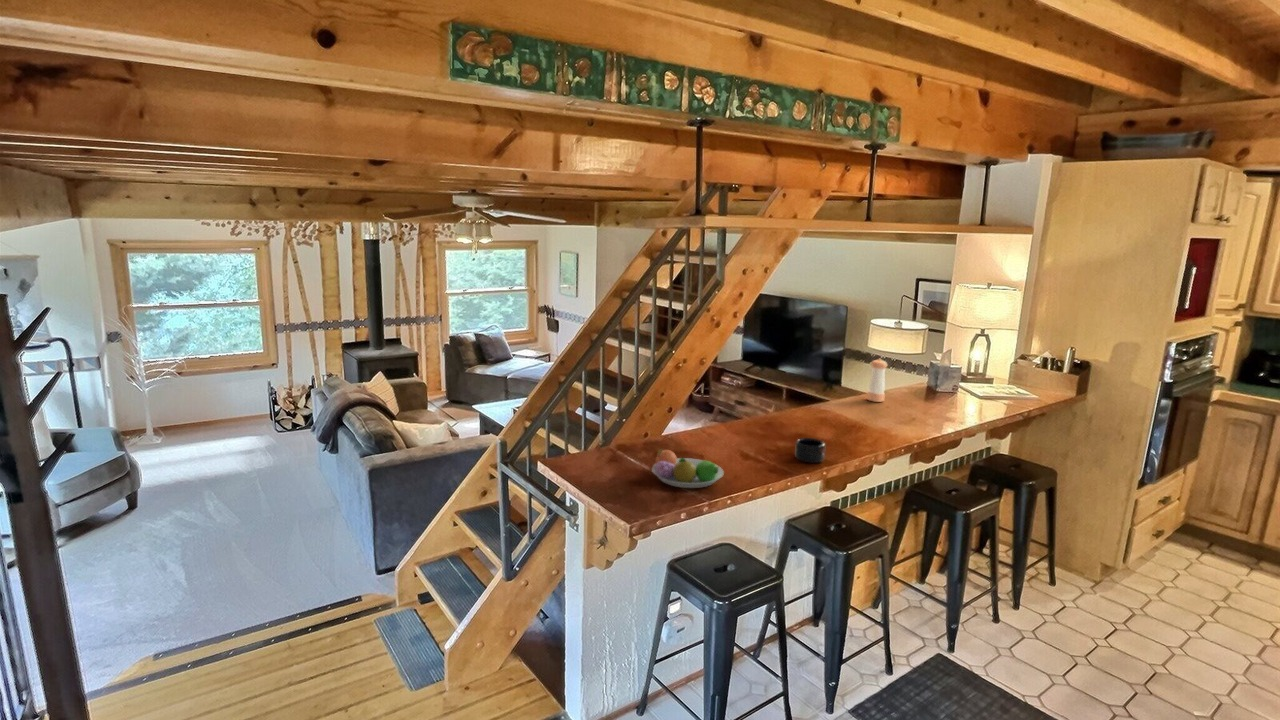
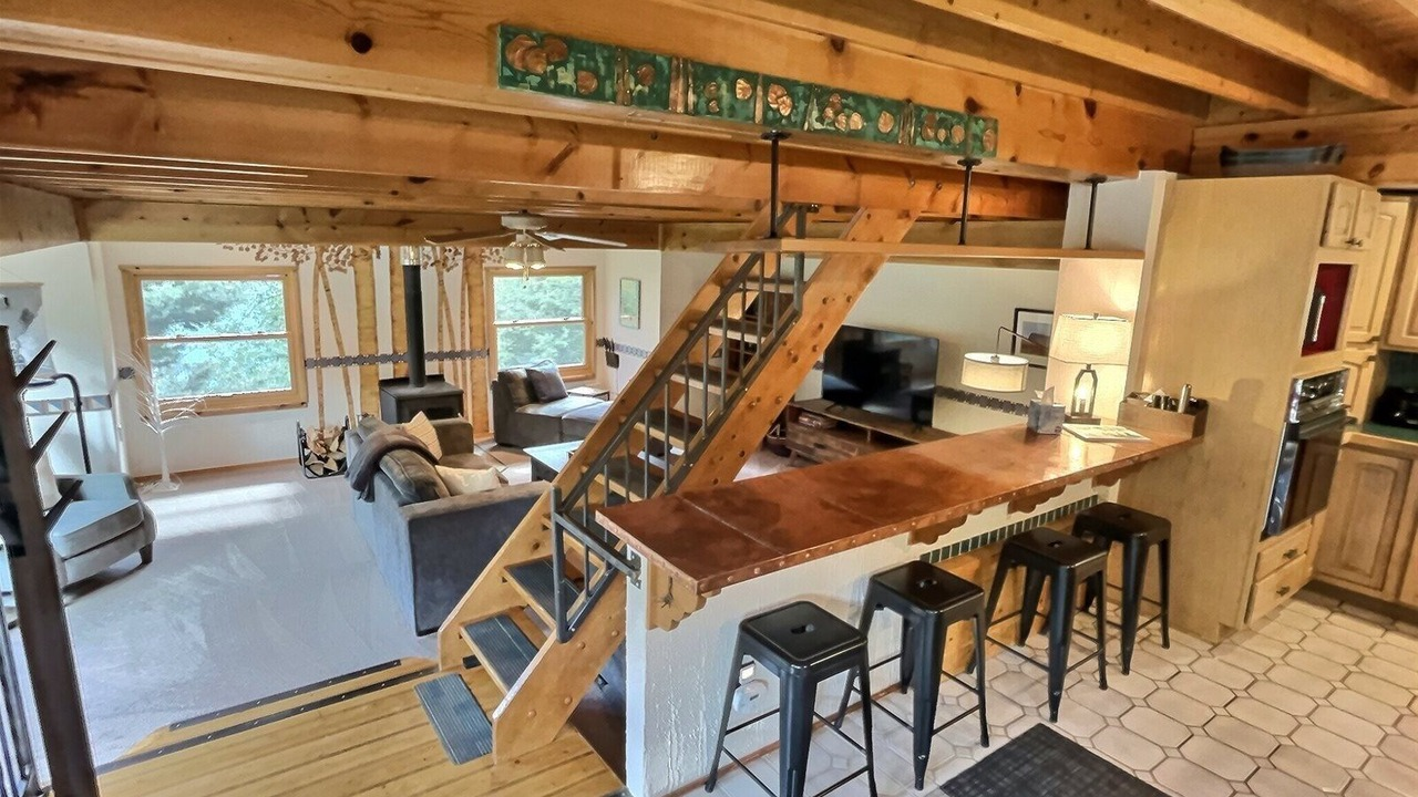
- pepper shaker (877, 379)
- fruit bowl (689, 464)
- mug (812, 449)
